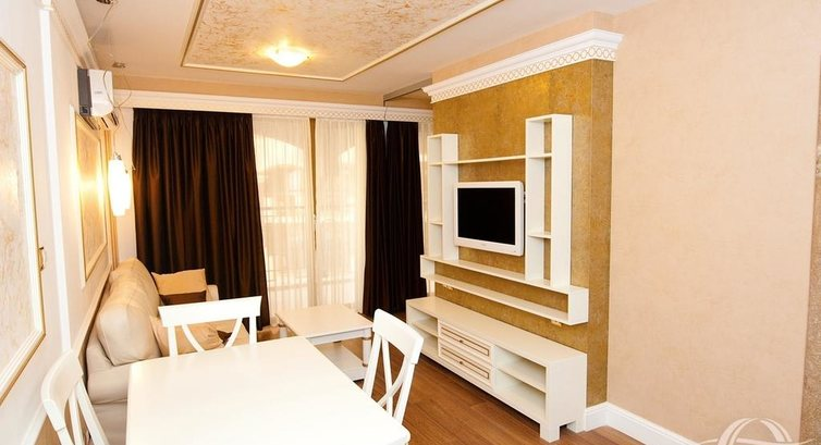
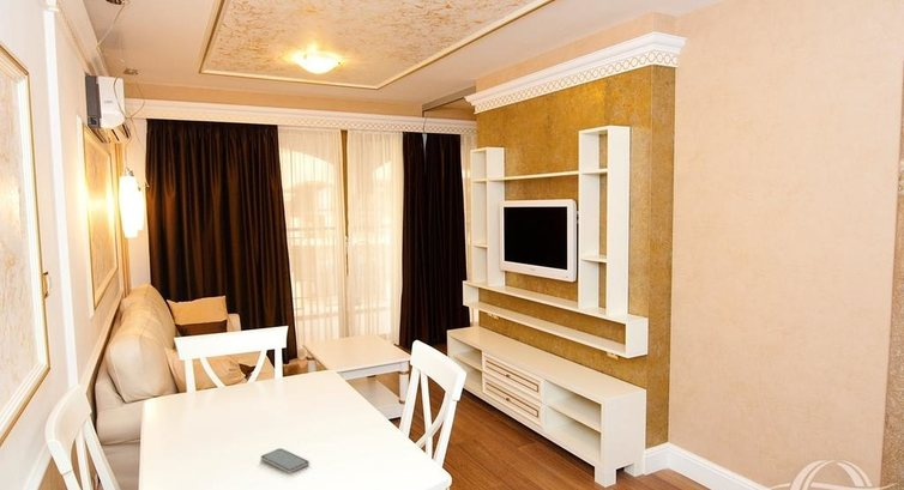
+ smartphone (284, 460)
